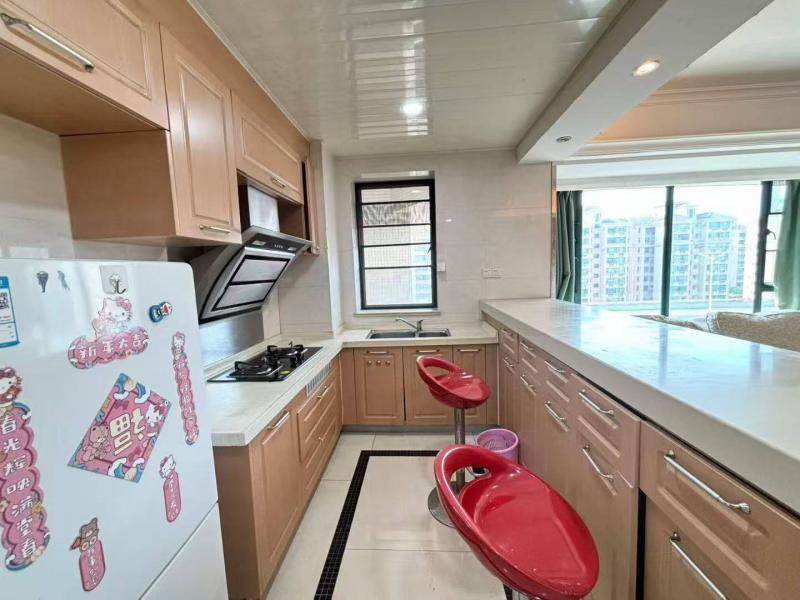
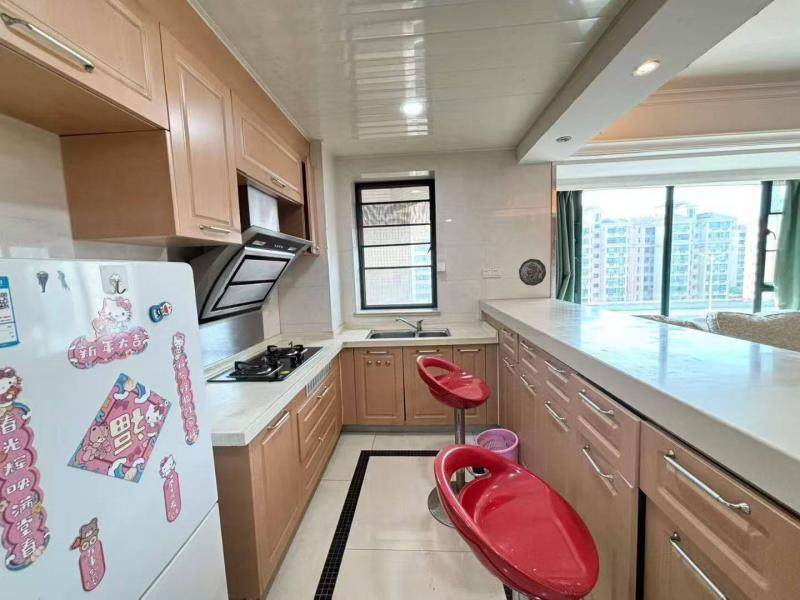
+ decorative plate (532, 272)
